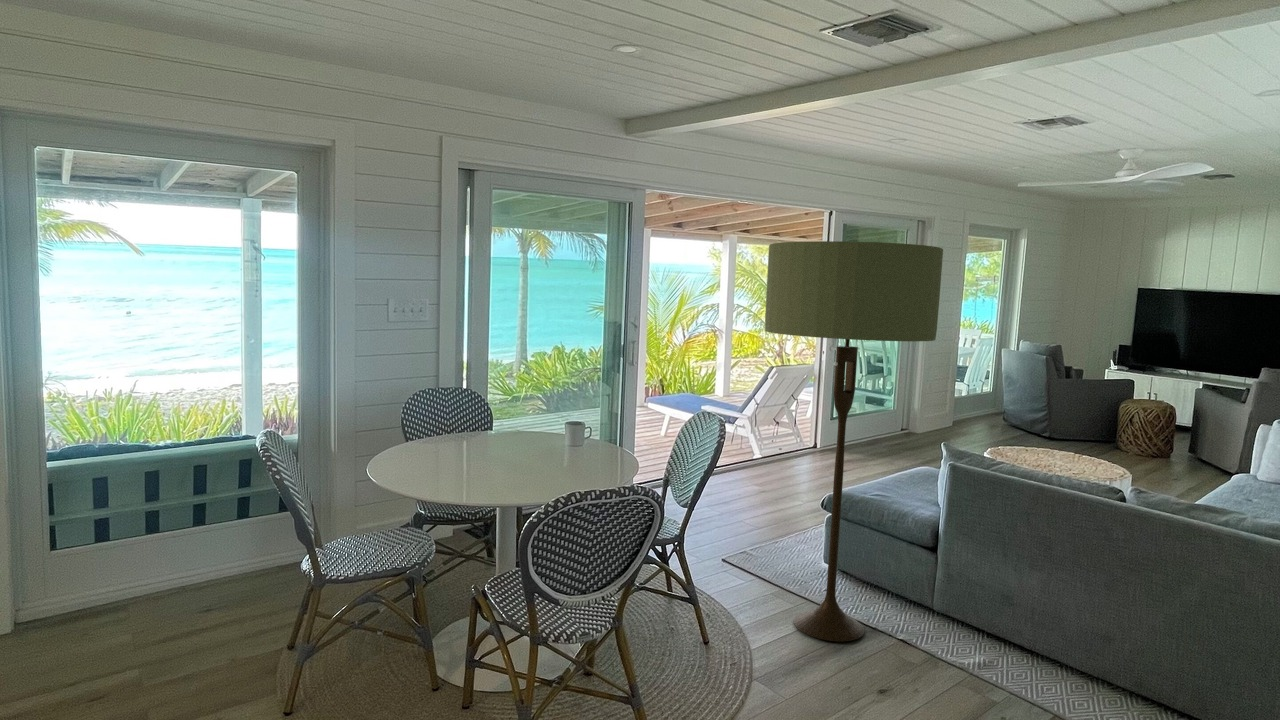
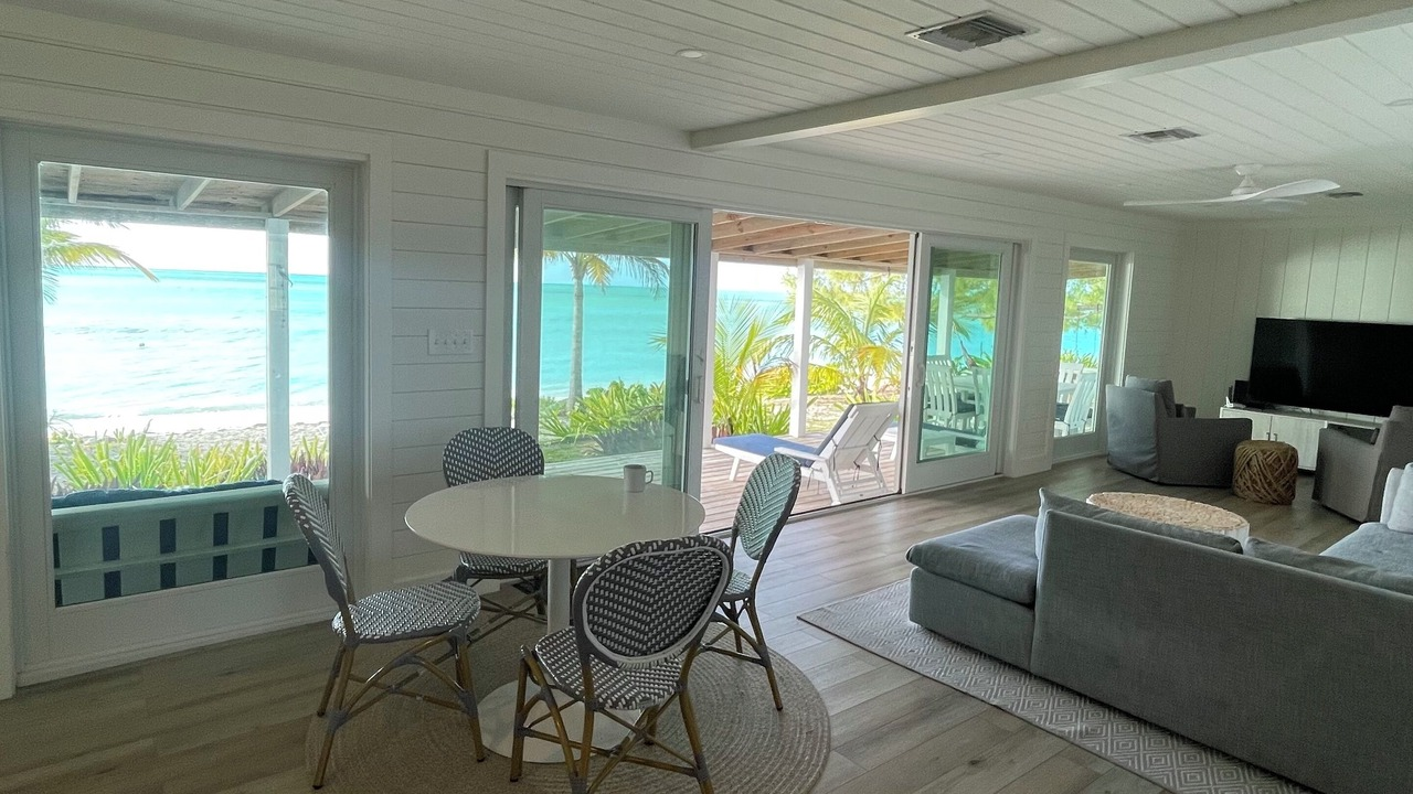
- floor lamp (840, 440)
